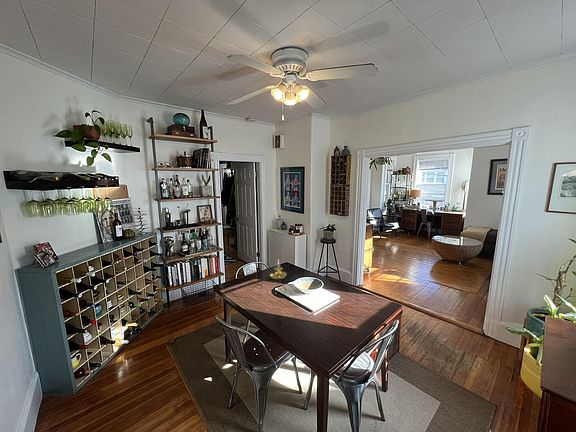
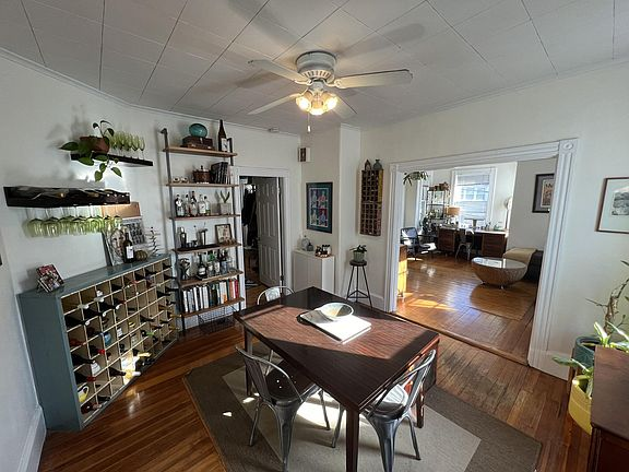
- candle holder (277, 268)
